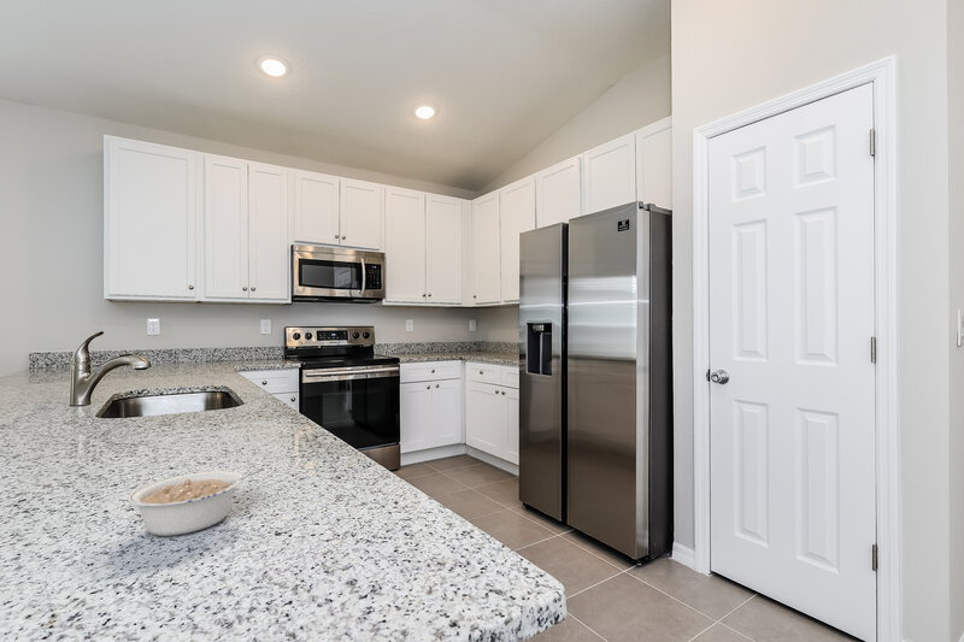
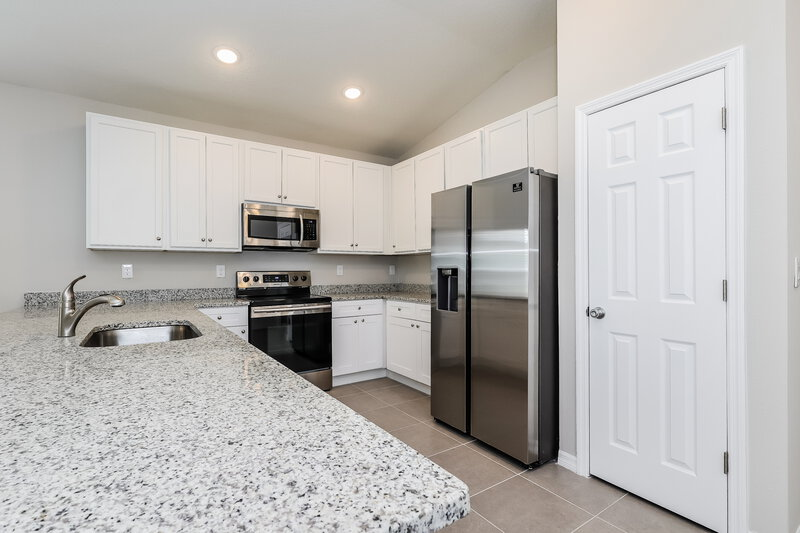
- legume (193, 499)
